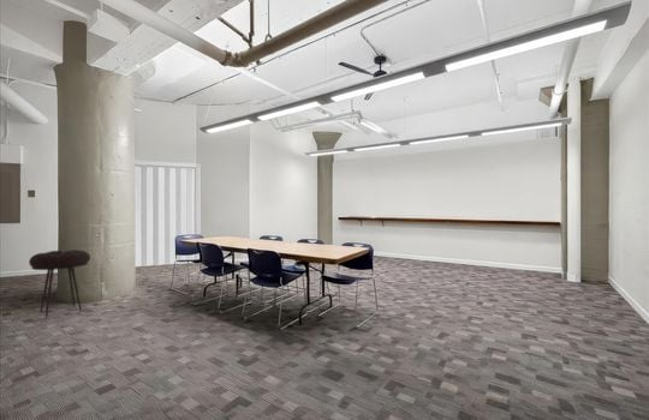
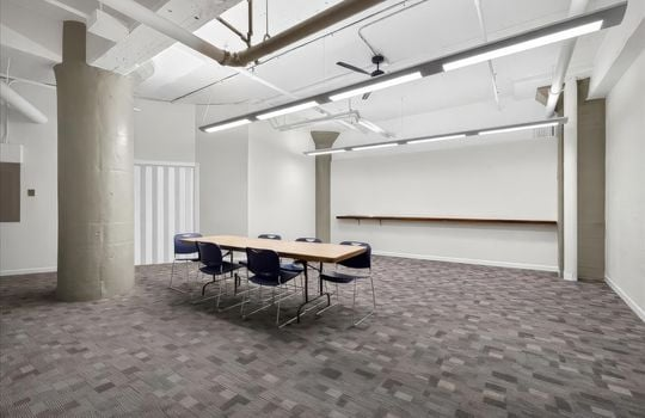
- stool (52, 280)
